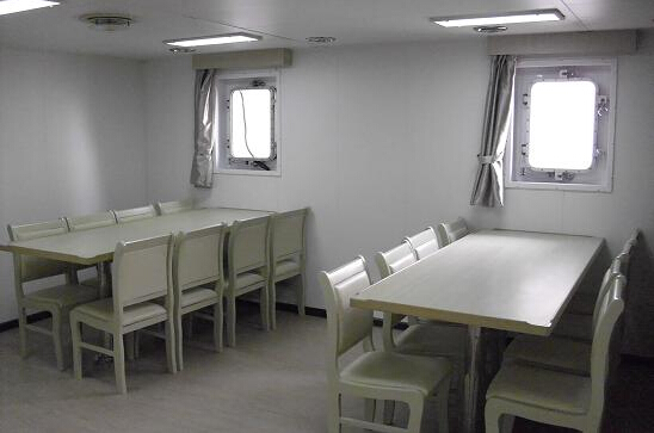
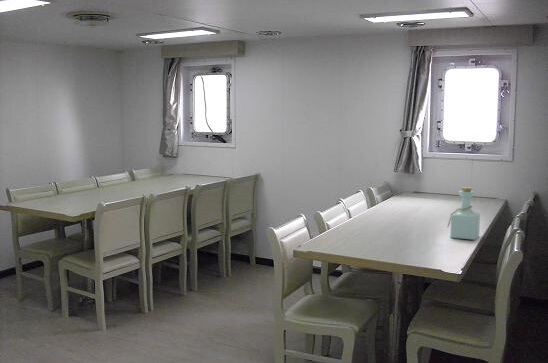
+ bottle (463, 212)
